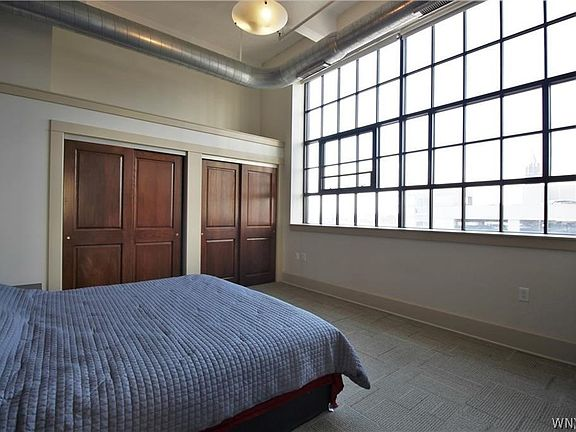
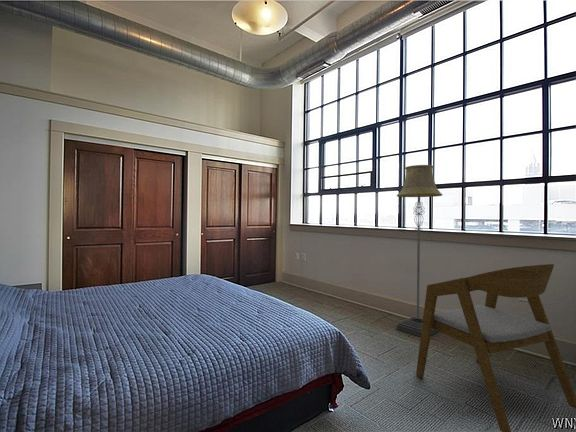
+ floor lamp (418, 248)
+ armchair (491, 324)
